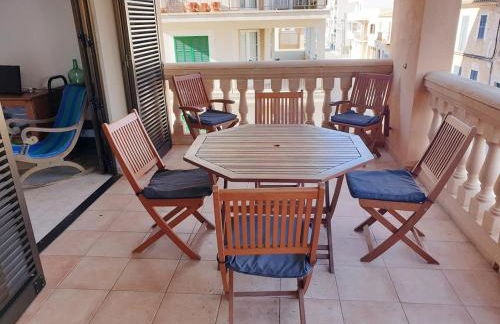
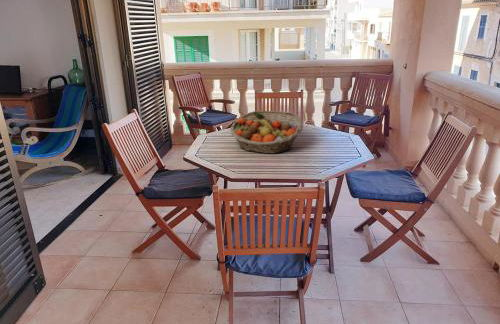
+ fruit basket (266, 131)
